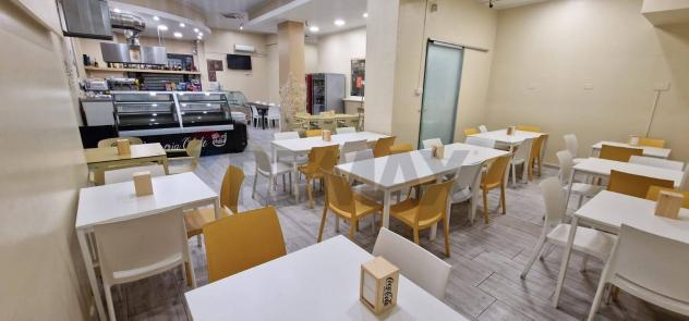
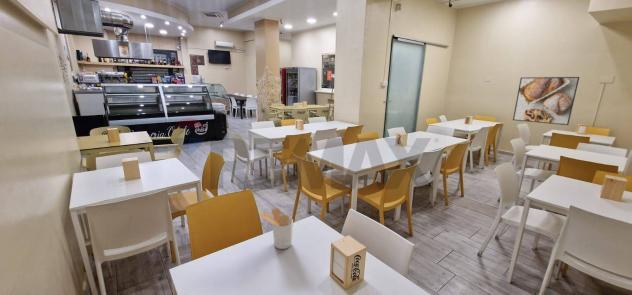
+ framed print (543, 100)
+ utensil holder (277, 227)
